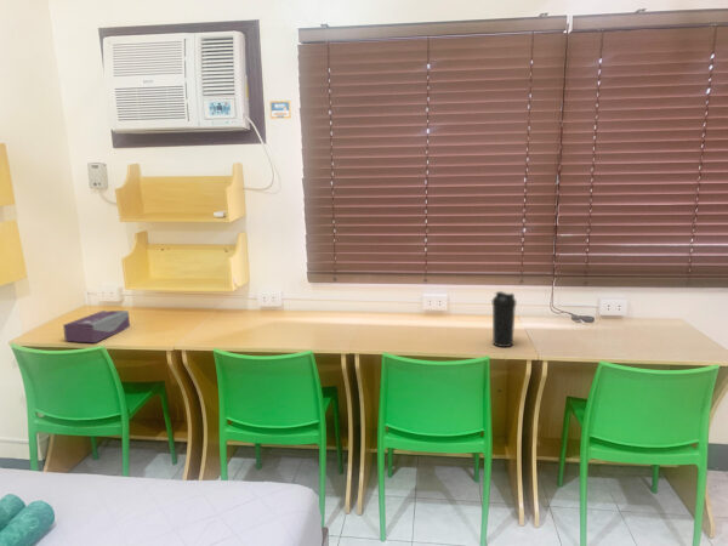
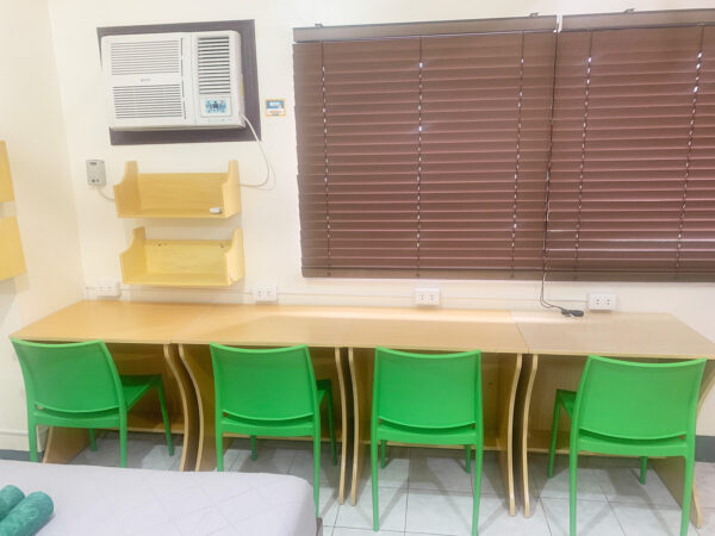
- tissue box (97, 325)
- water bottle (504, 318)
